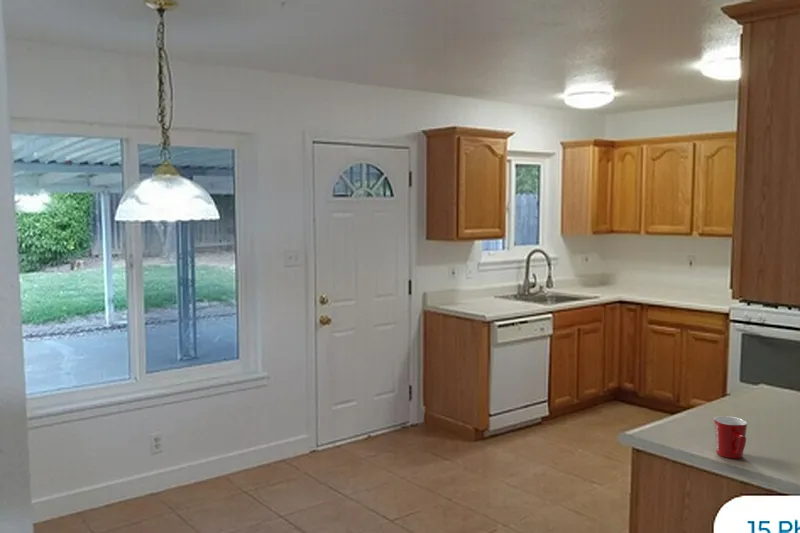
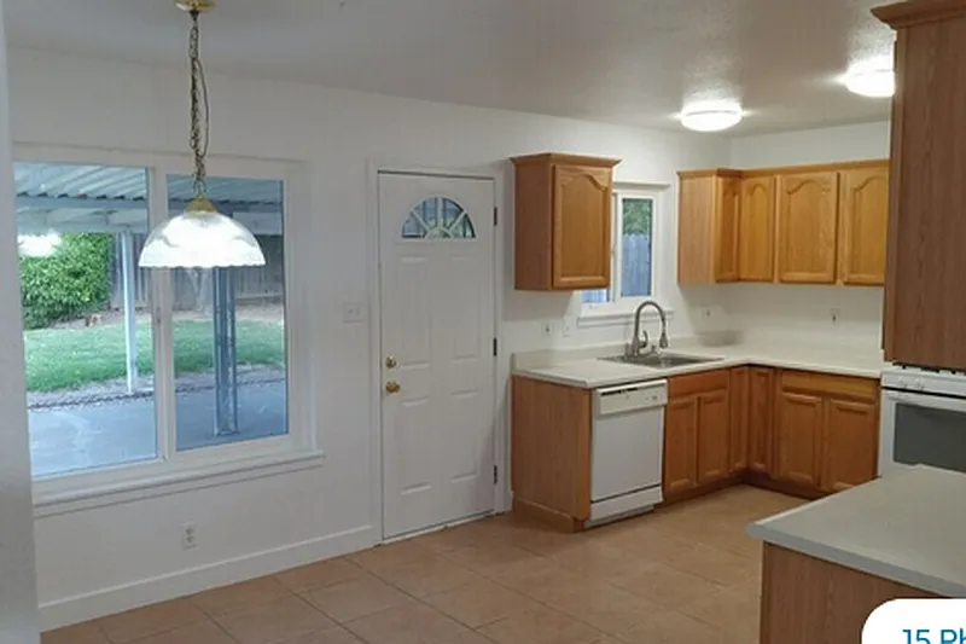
- mug (733, 439)
